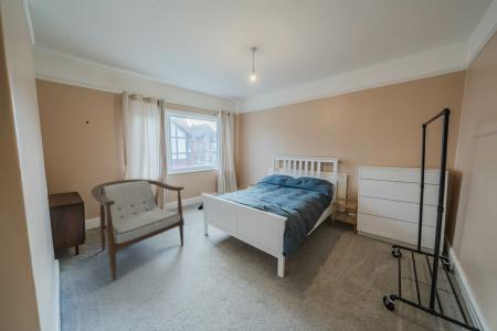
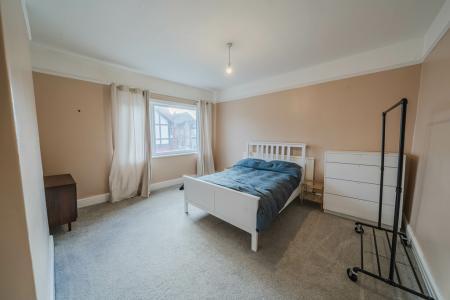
- armchair (136, 217)
